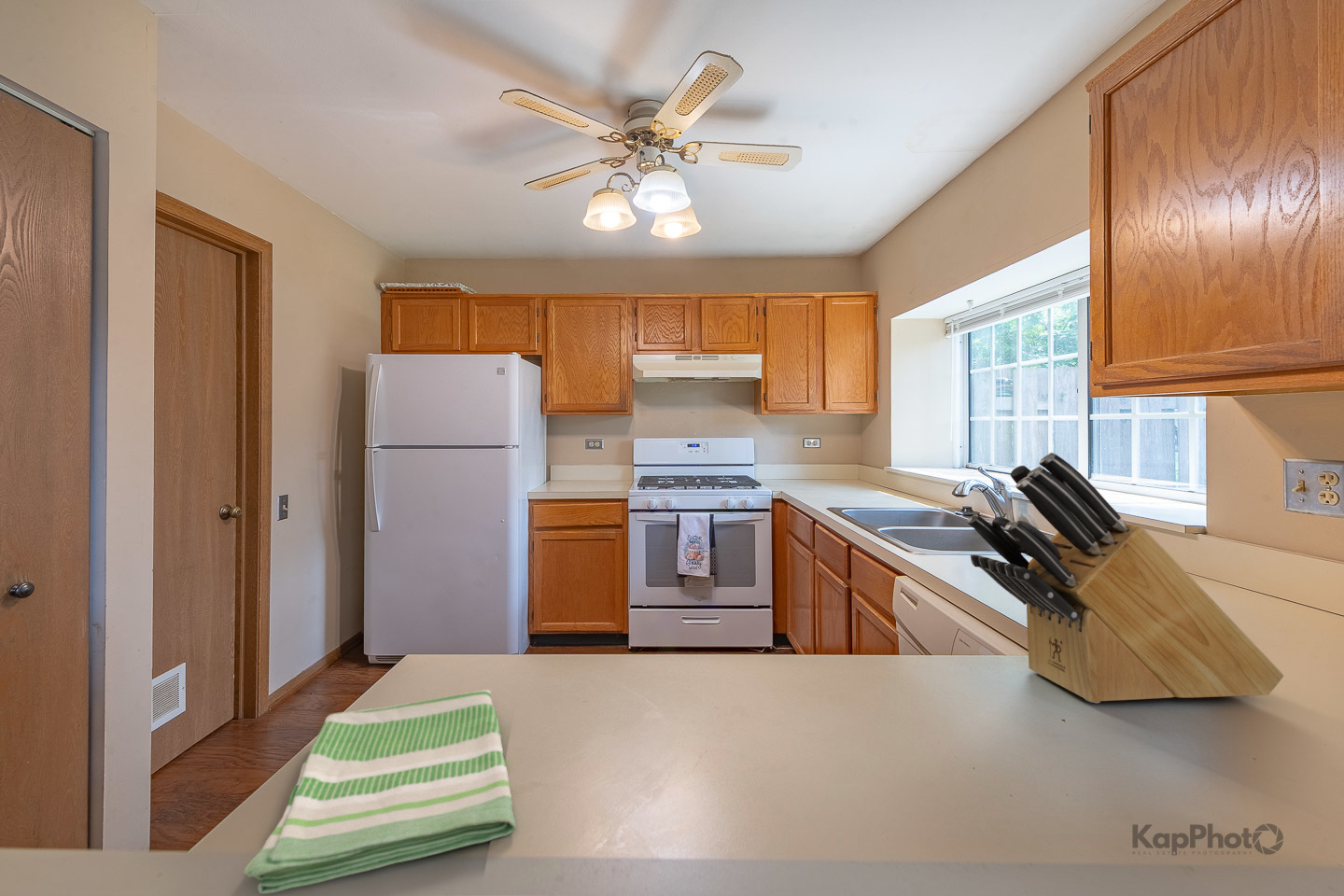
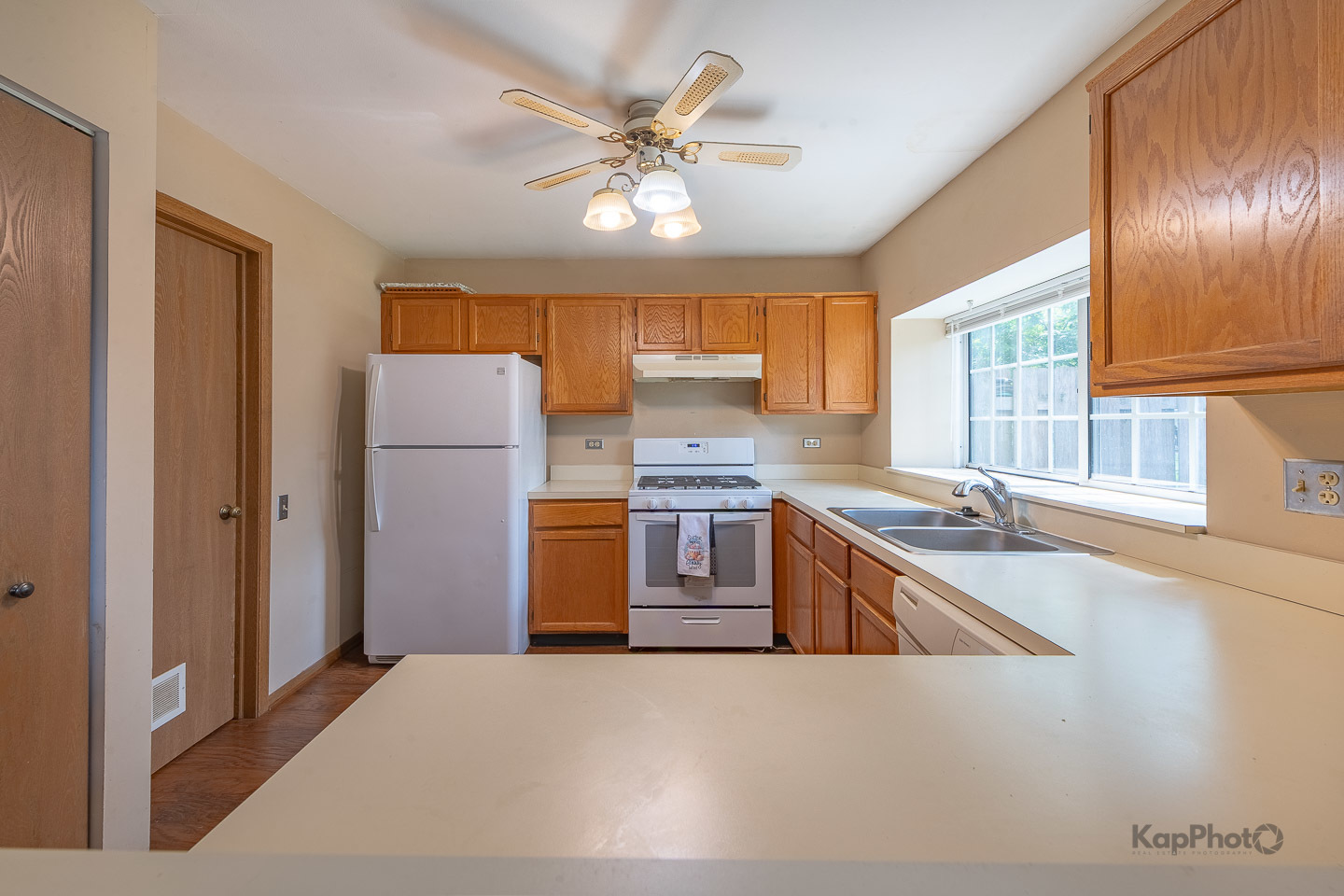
- dish towel (402, 764)
- knife block (1113, 568)
